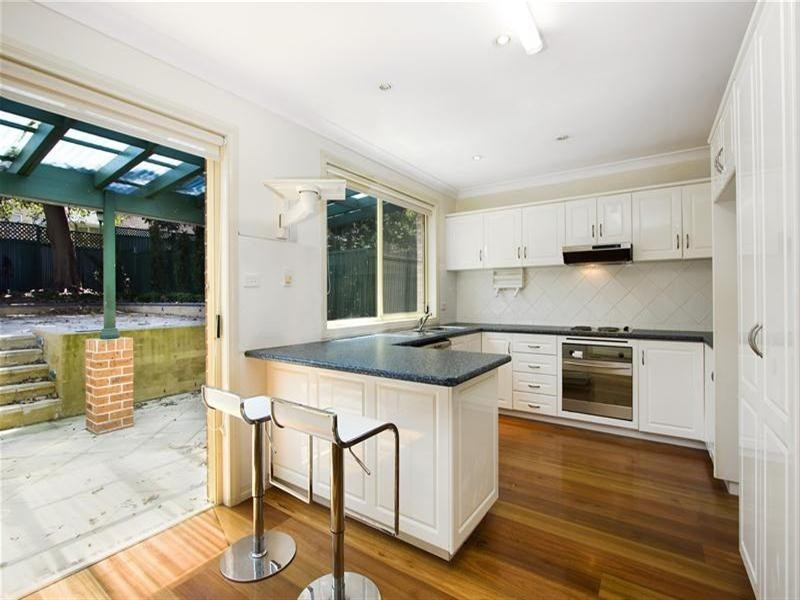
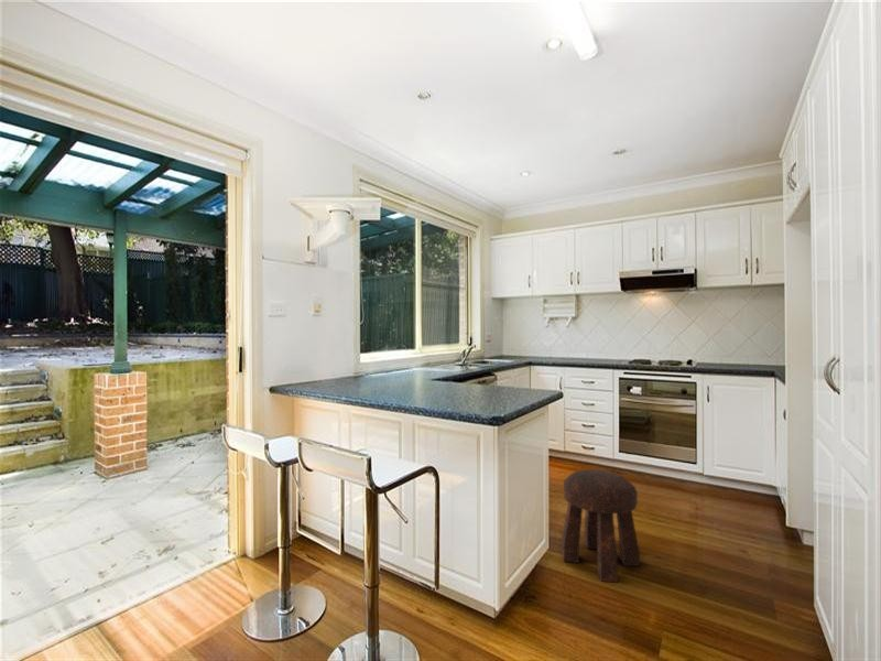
+ stool (599, 518)
